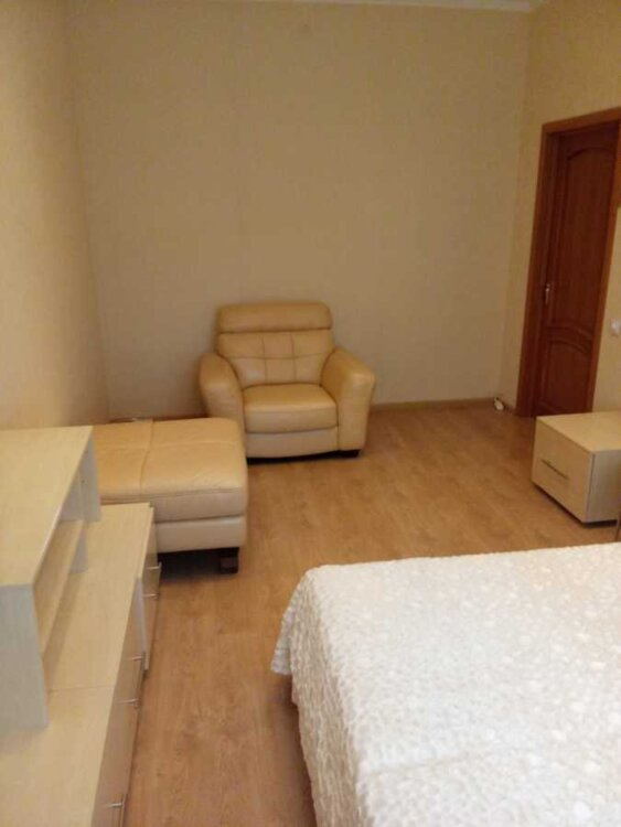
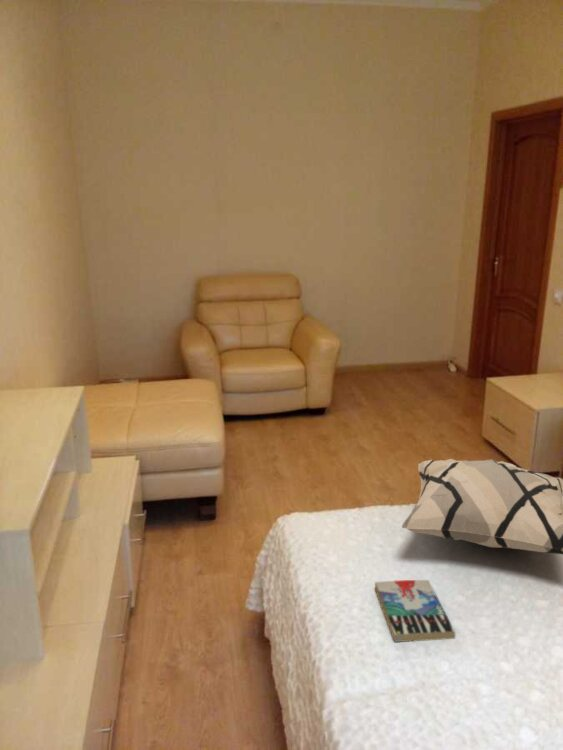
+ decorative pillow (489, 502)
+ book (412, 608)
